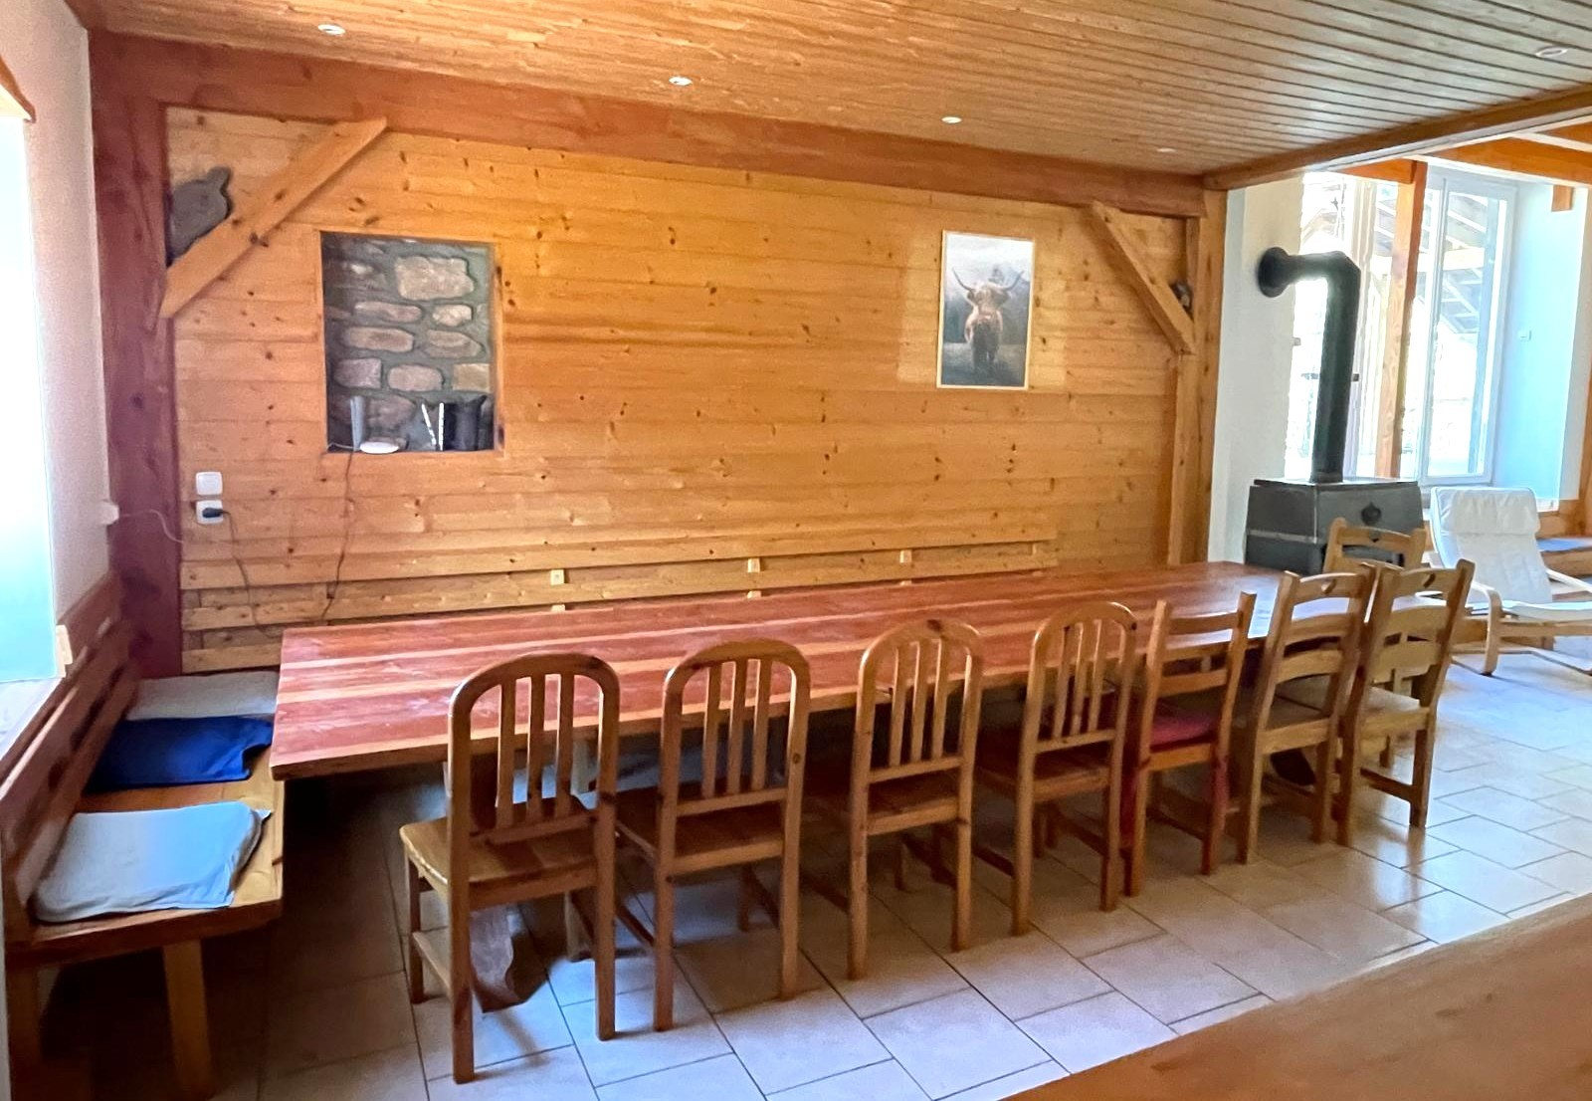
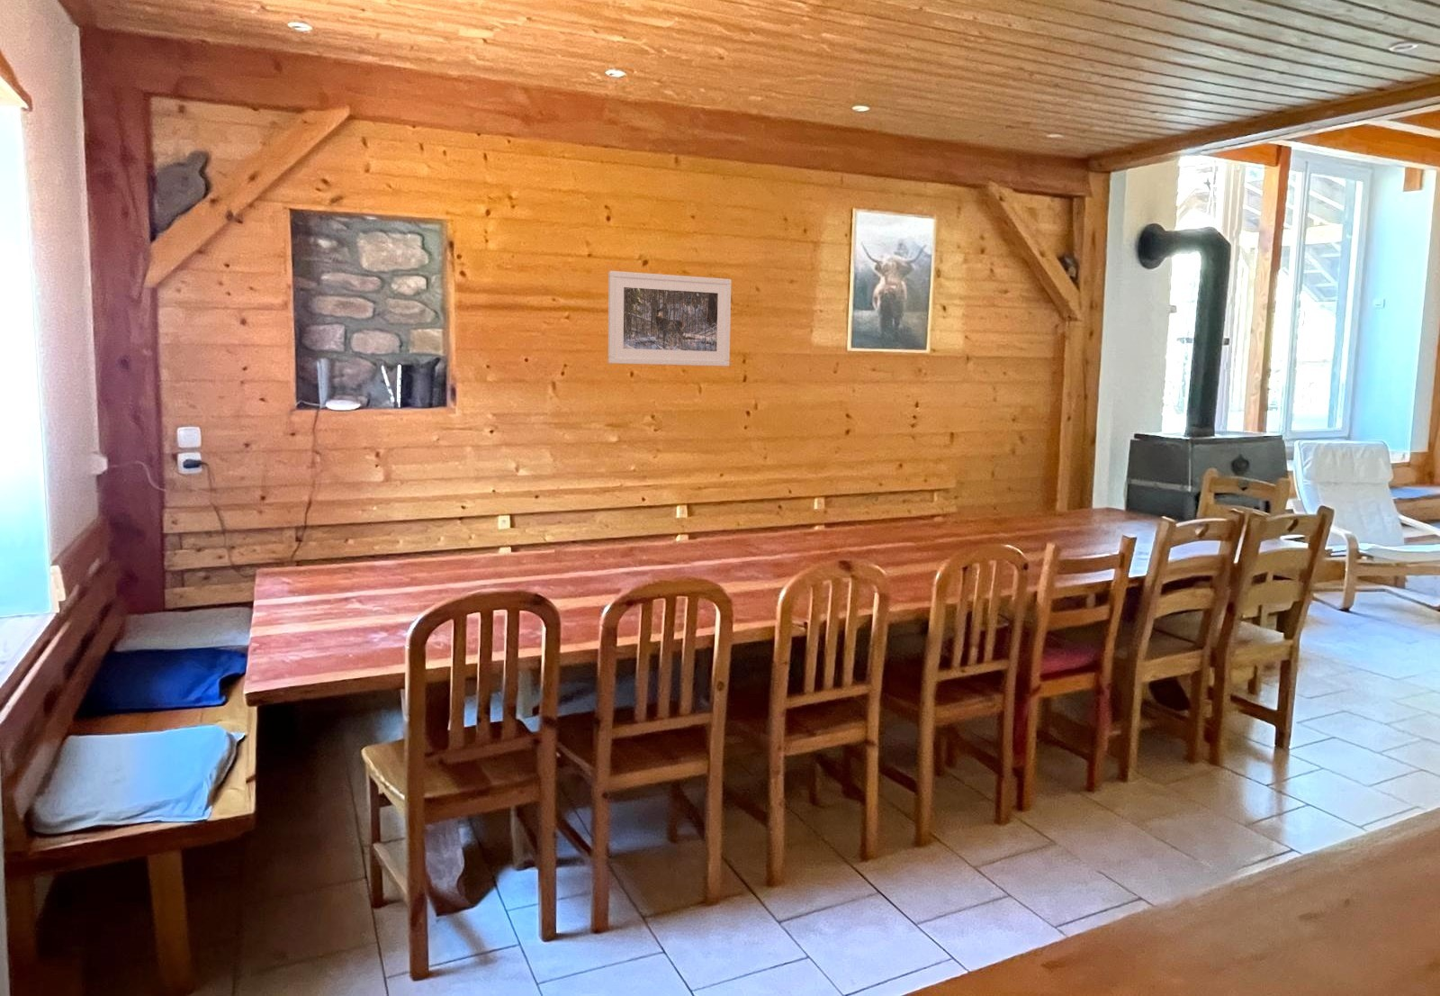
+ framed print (671, 320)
